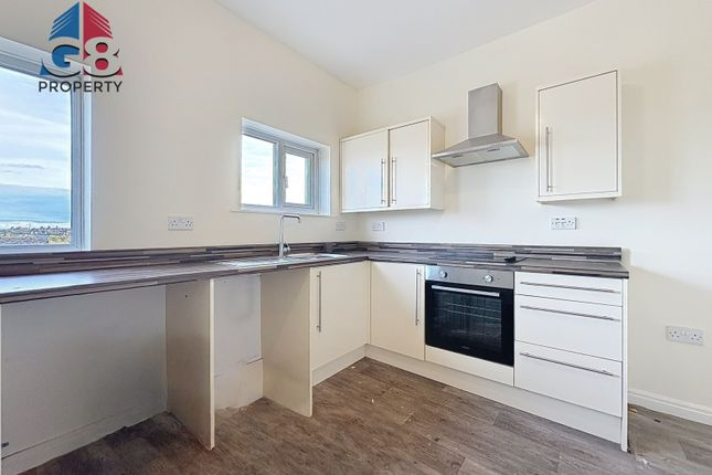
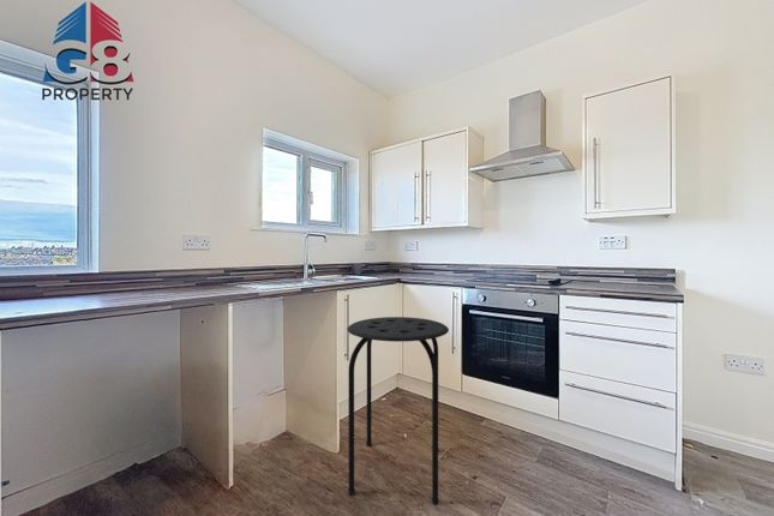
+ stool (370, 397)
